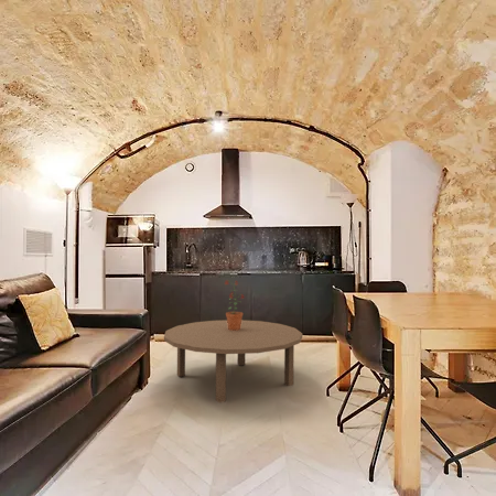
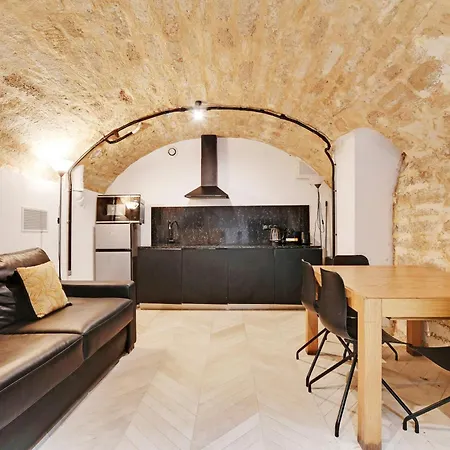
- coffee table (233, 353)
- potted plant (235, 303)
